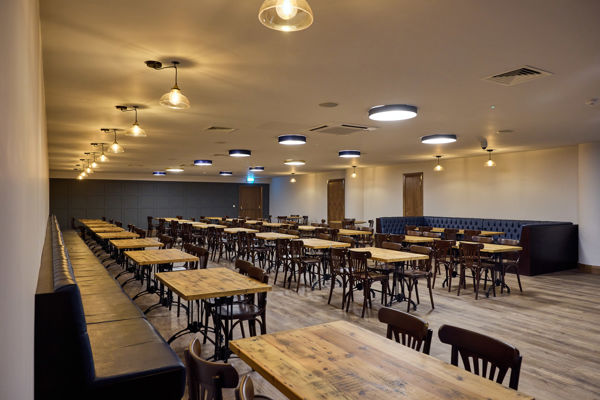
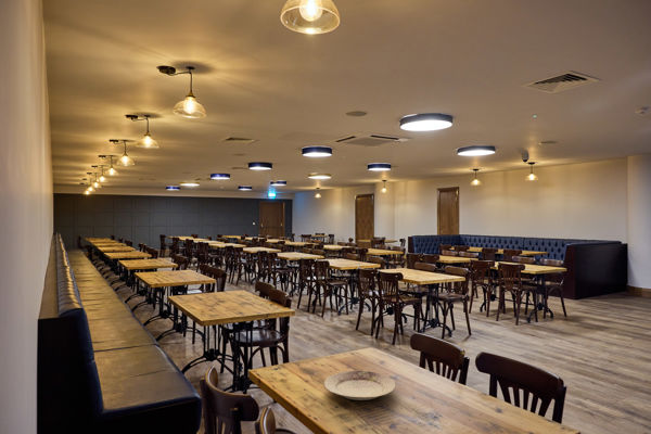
+ plate (359, 386)
